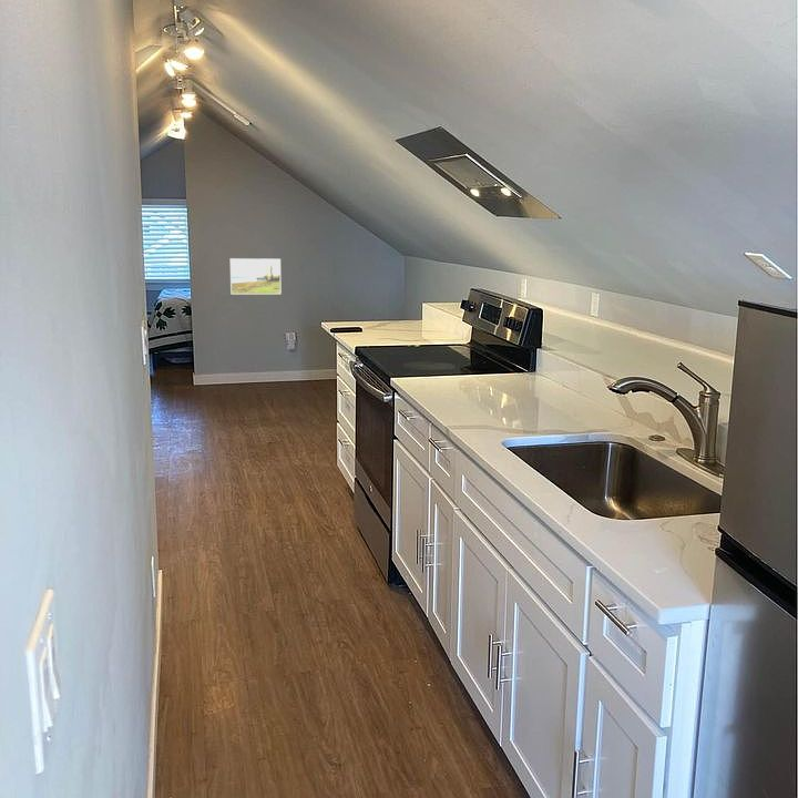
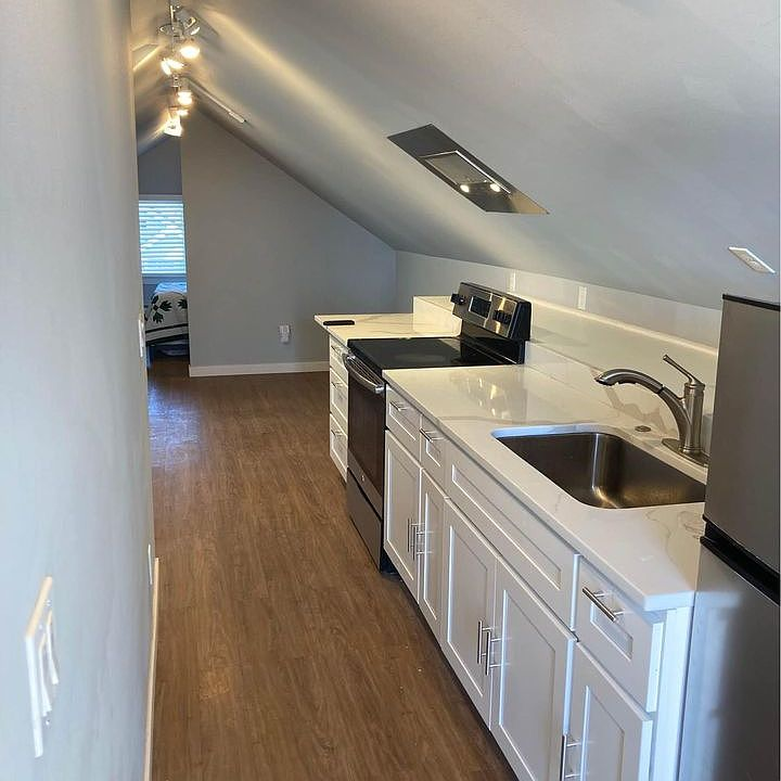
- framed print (255, 276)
